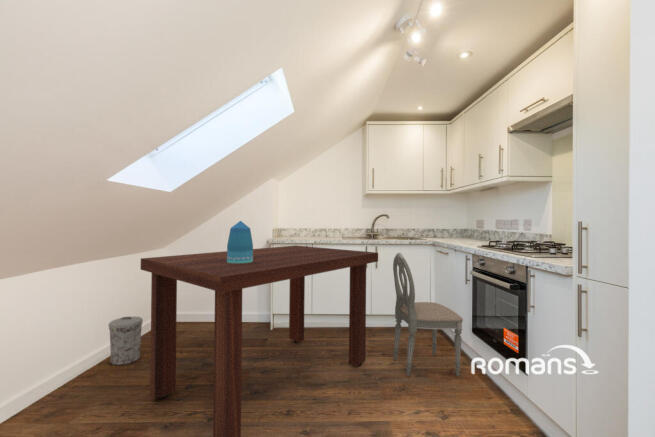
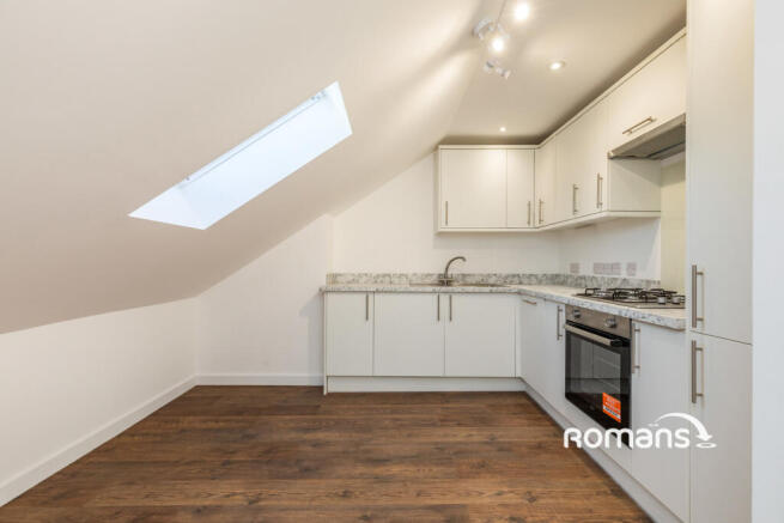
- dining chair (424, 309)
- dining table (289, 317)
- trash can (125, 338)
- vase (240, 240)
